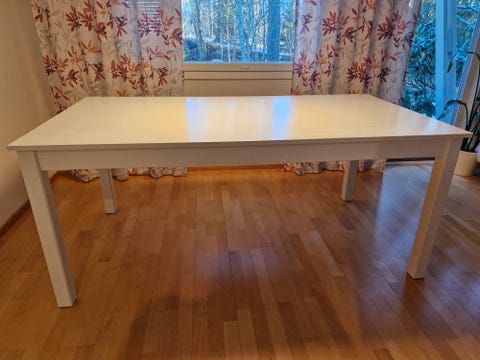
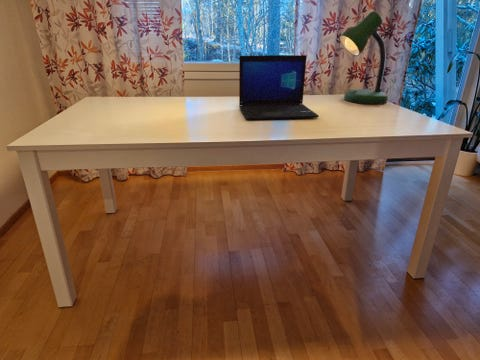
+ desk lamp (359, 53)
+ laptop (277, 86)
